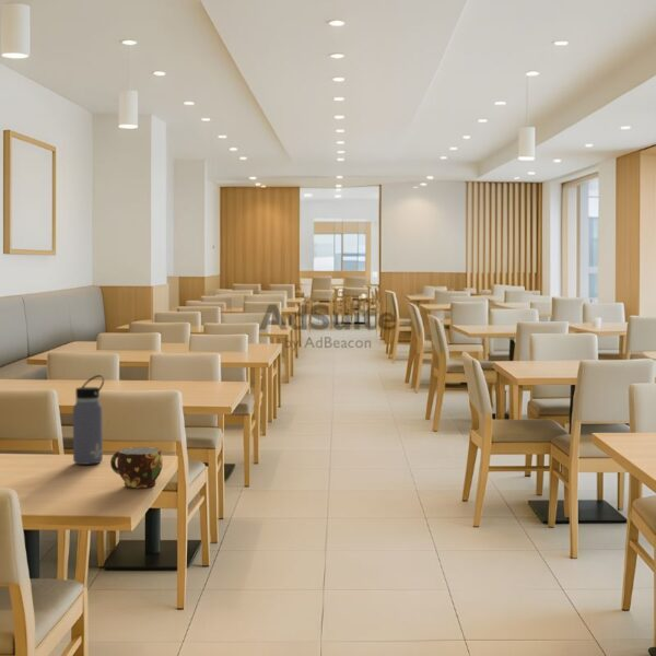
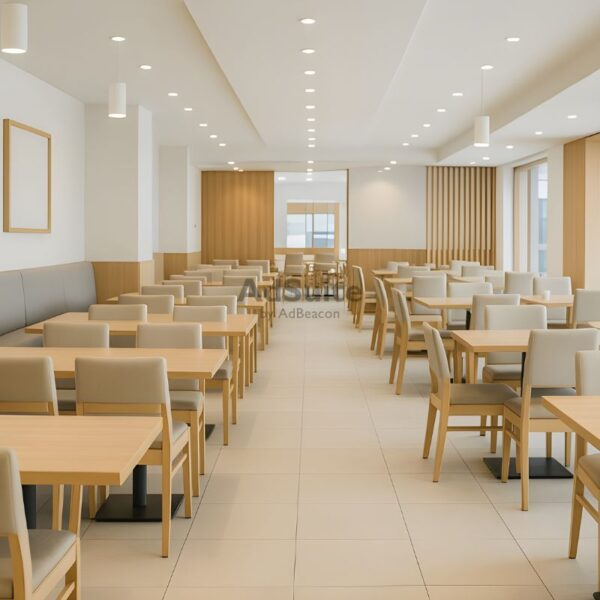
- cup (137, 468)
- water bottle (89, 419)
